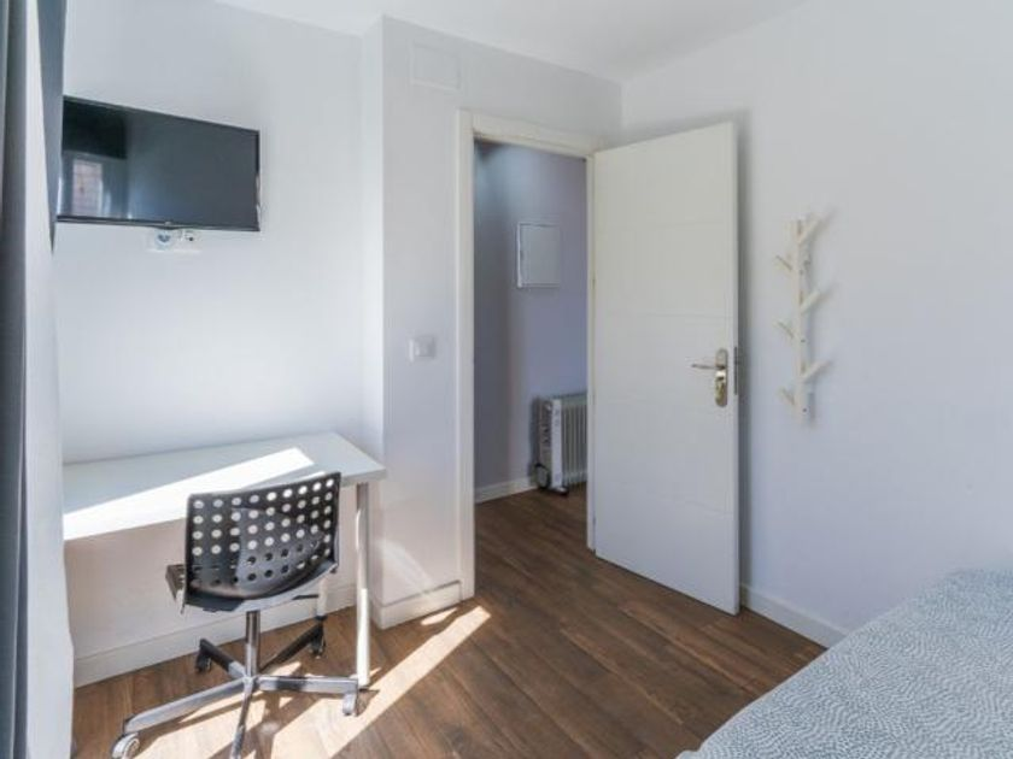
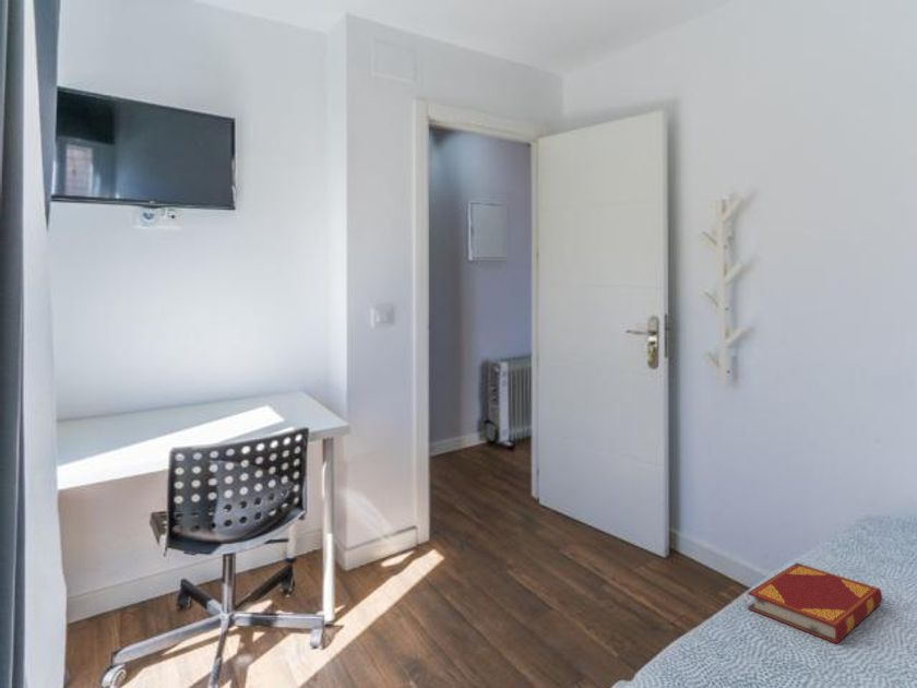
+ hardback book (814, 598)
